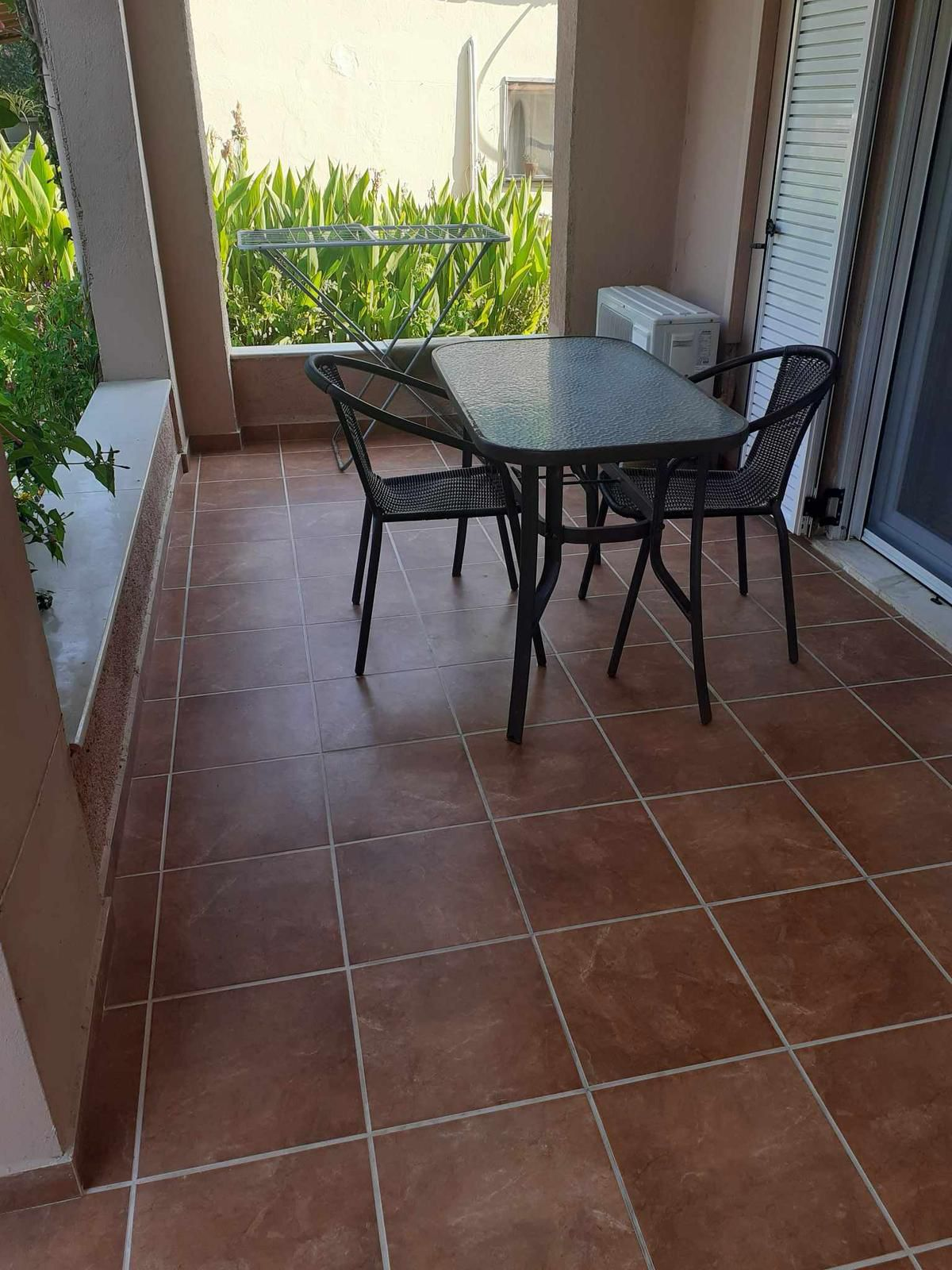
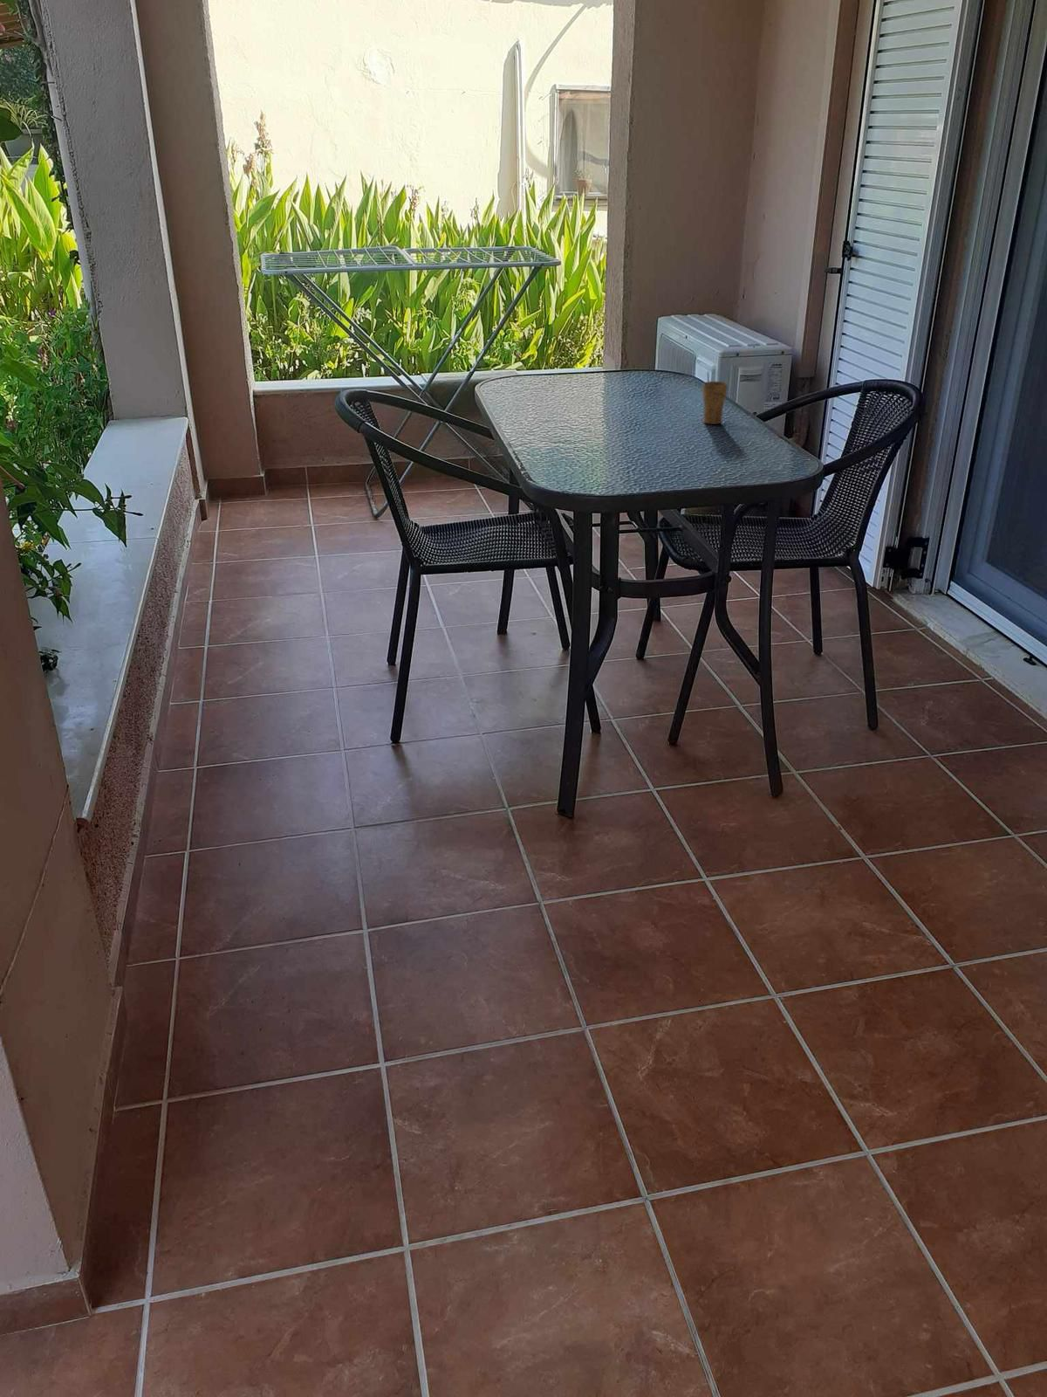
+ cup (714, 397)
